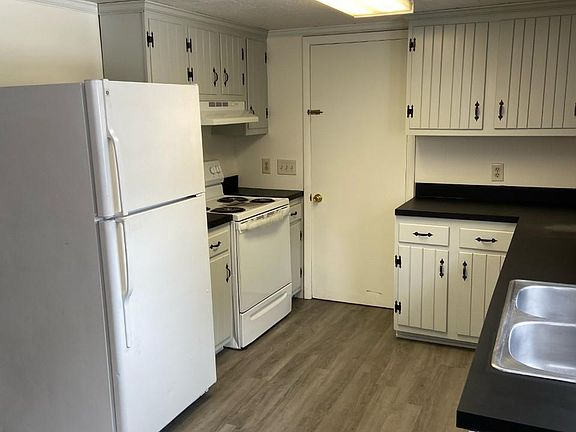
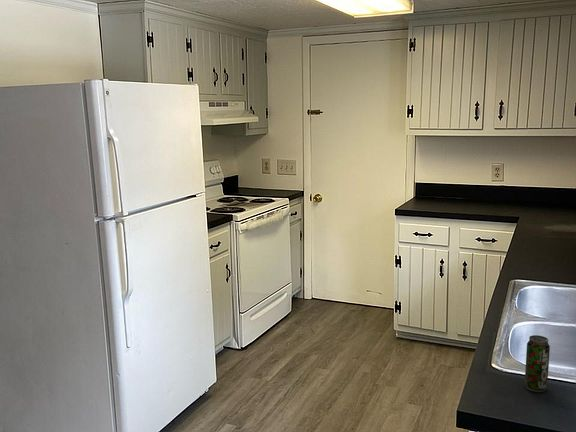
+ beverage can (537, 363)
